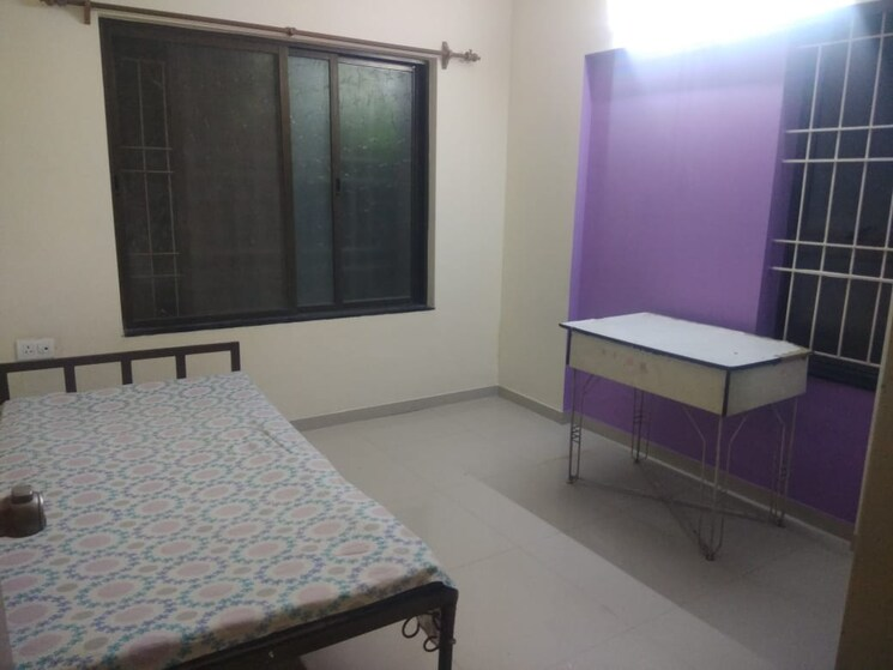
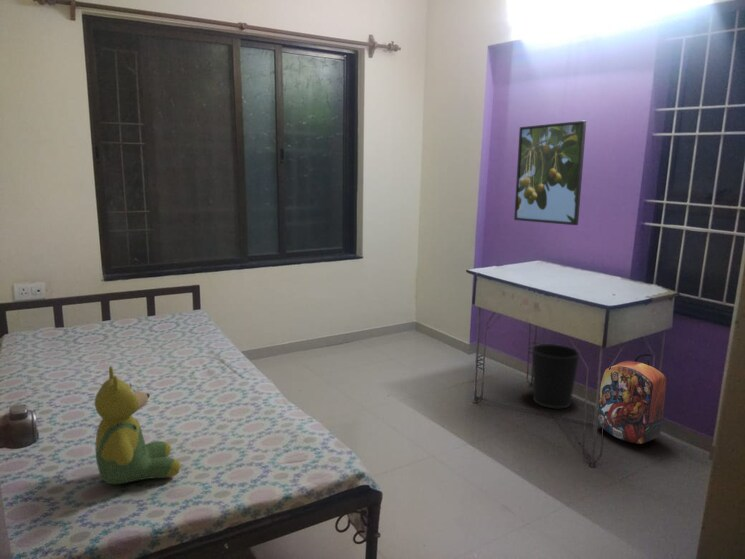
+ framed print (547, 174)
+ backpack (632, 396)
+ teddy bear (135, 422)
+ wastebasket (553, 376)
